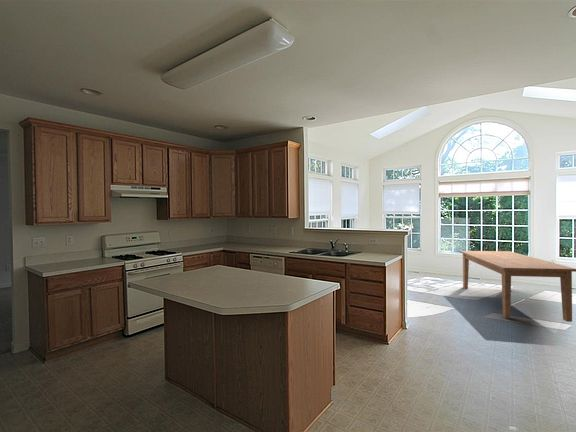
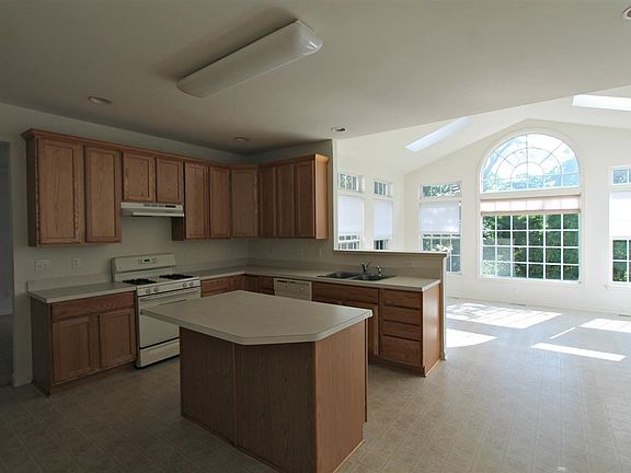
- dining table (507, 279)
